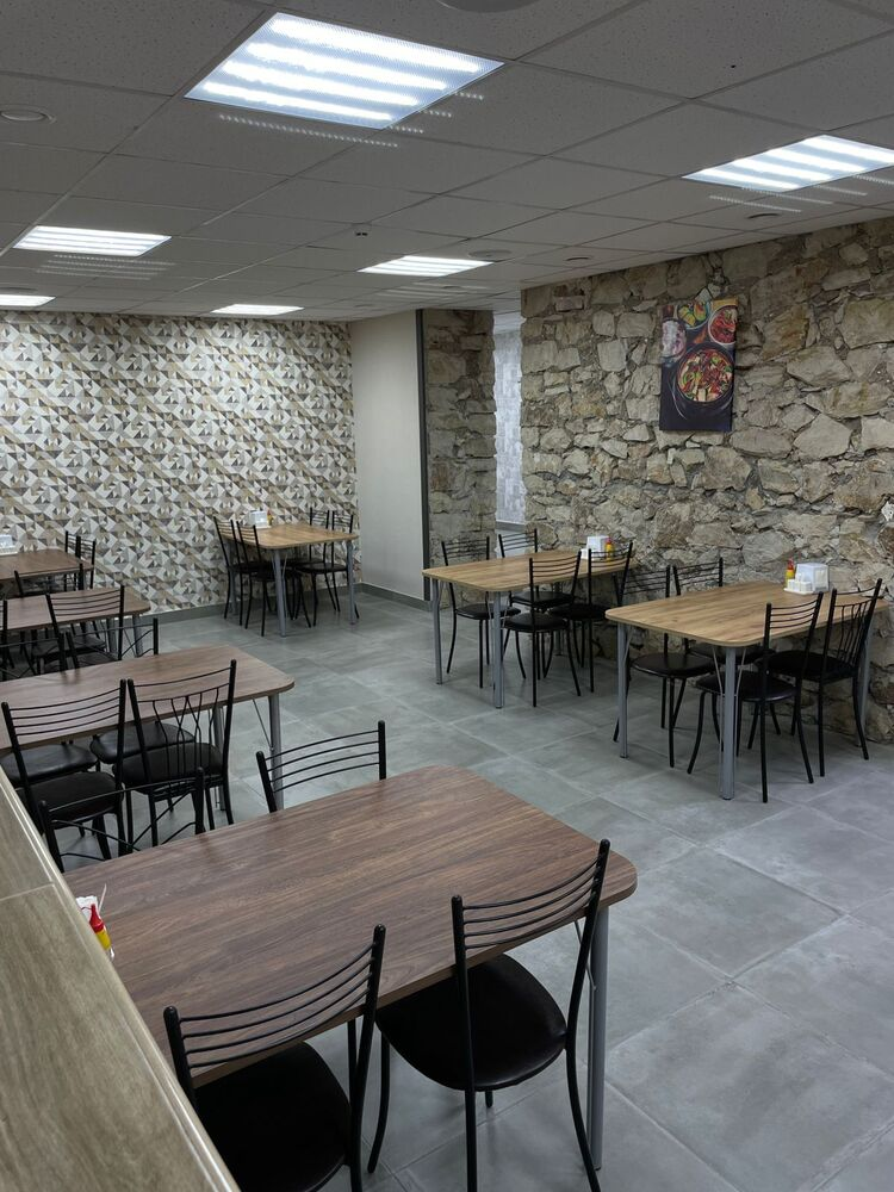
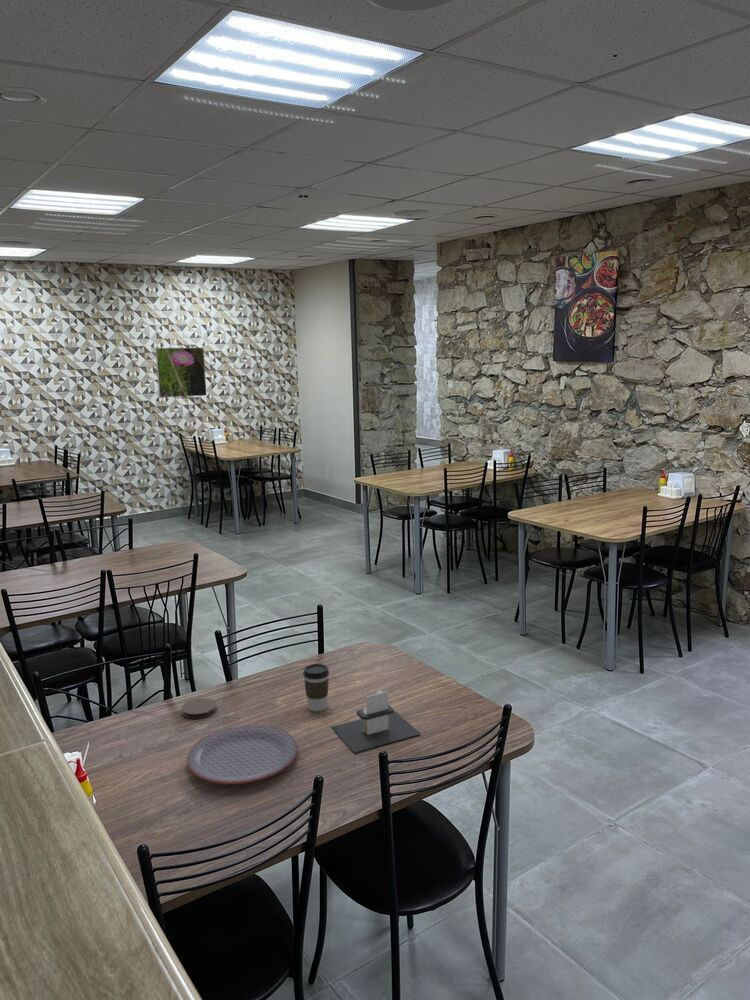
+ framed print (181, 372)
+ coffee cup (316, 687)
+ plate (243, 755)
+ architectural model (375, 711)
+ coaster (199, 708)
